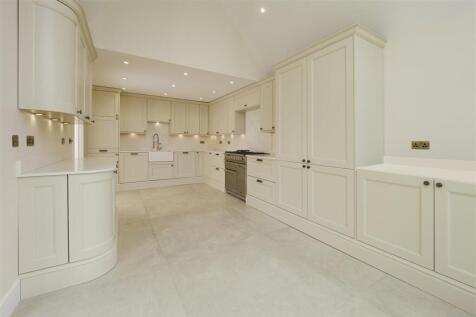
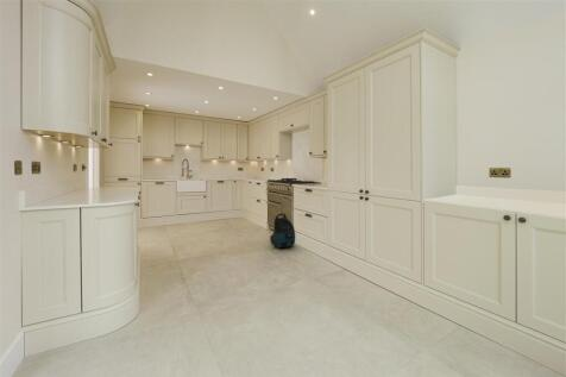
+ vacuum cleaner (283, 230)
